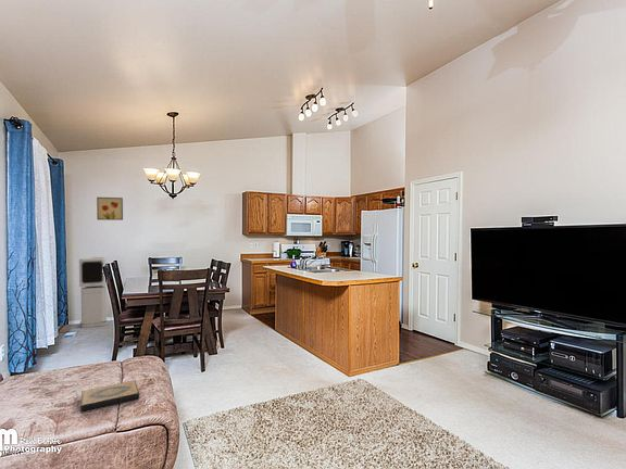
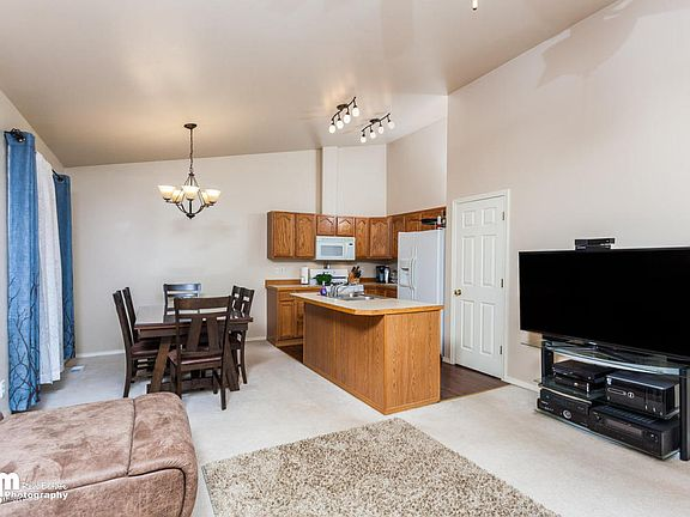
- air purifier (93, 291)
- wall art (110, 208)
- hardback book (110, 394)
